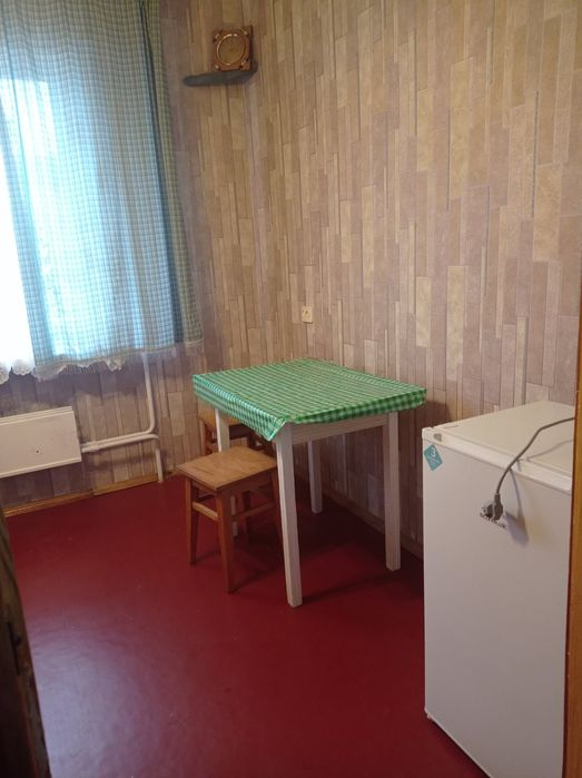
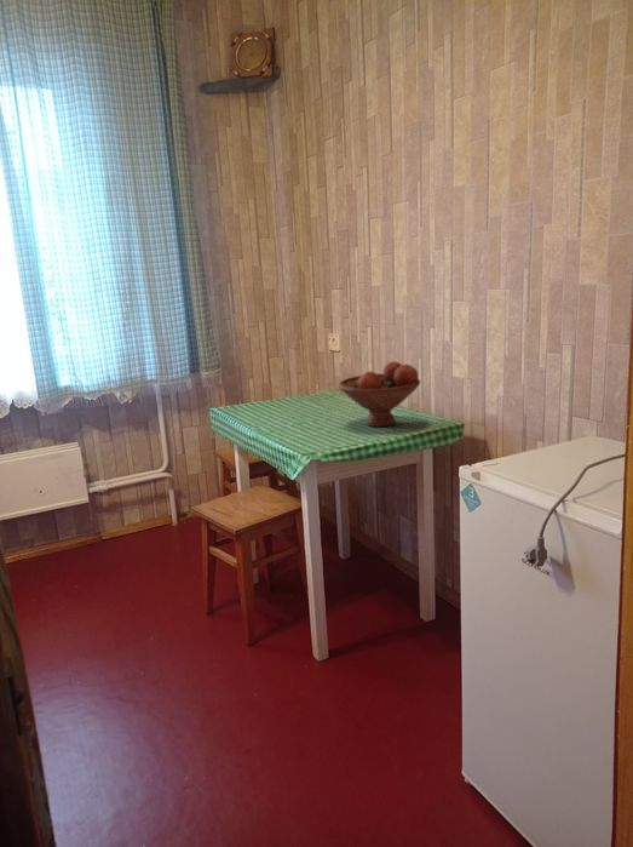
+ fruit bowl (379, 394)
